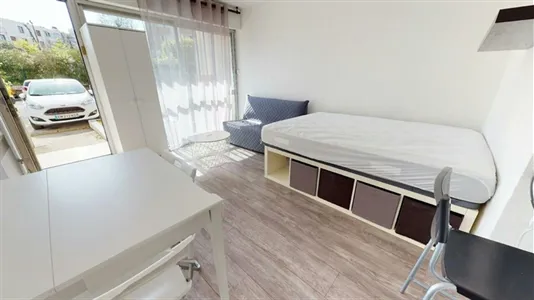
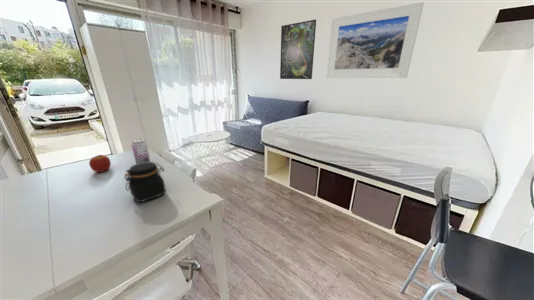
+ jar (146, 180)
+ beer can (140, 152)
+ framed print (367, 46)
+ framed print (296, 52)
+ apple (100, 162)
